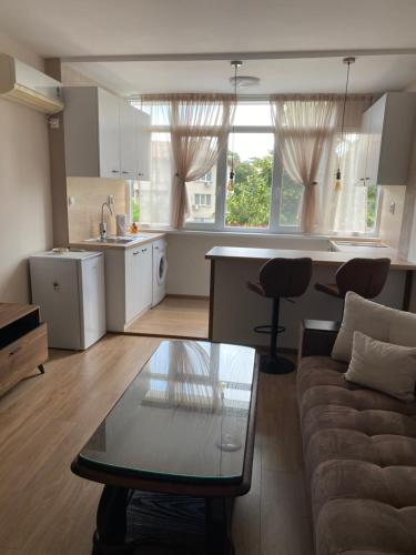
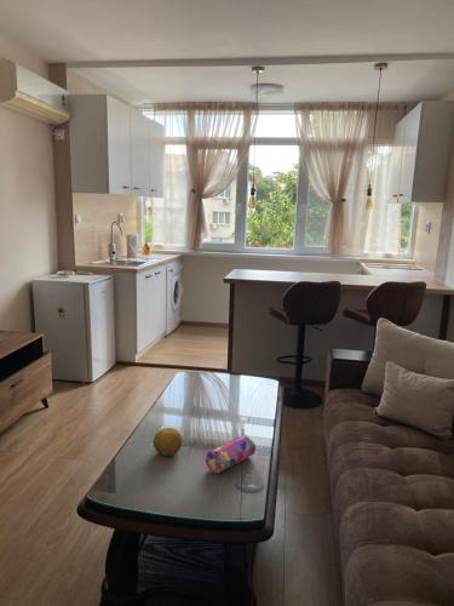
+ fruit (167, 441)
+ pencil case (230, 453)
